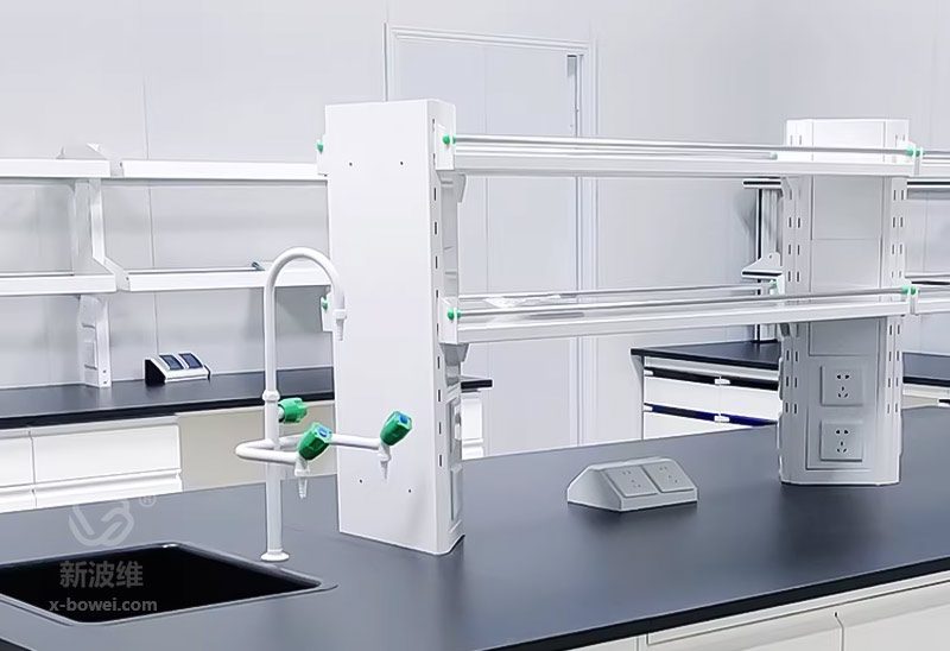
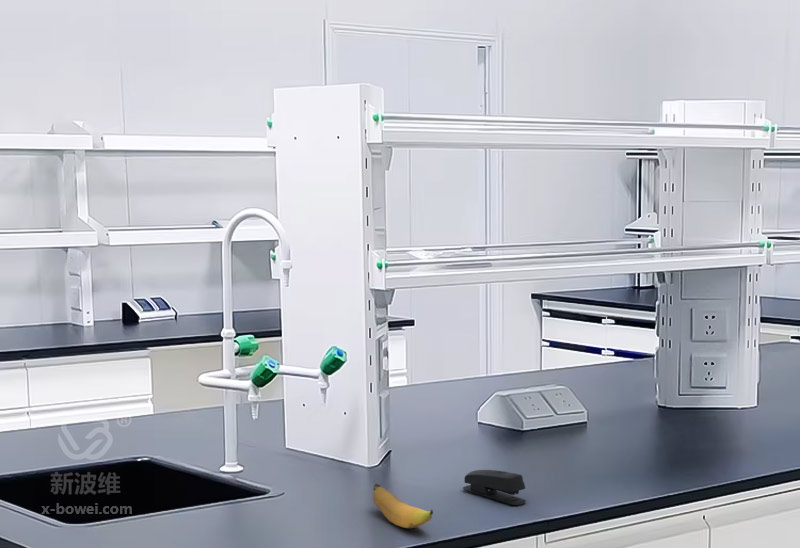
+ stapler (493, 482)
+ banana (403, 509)
